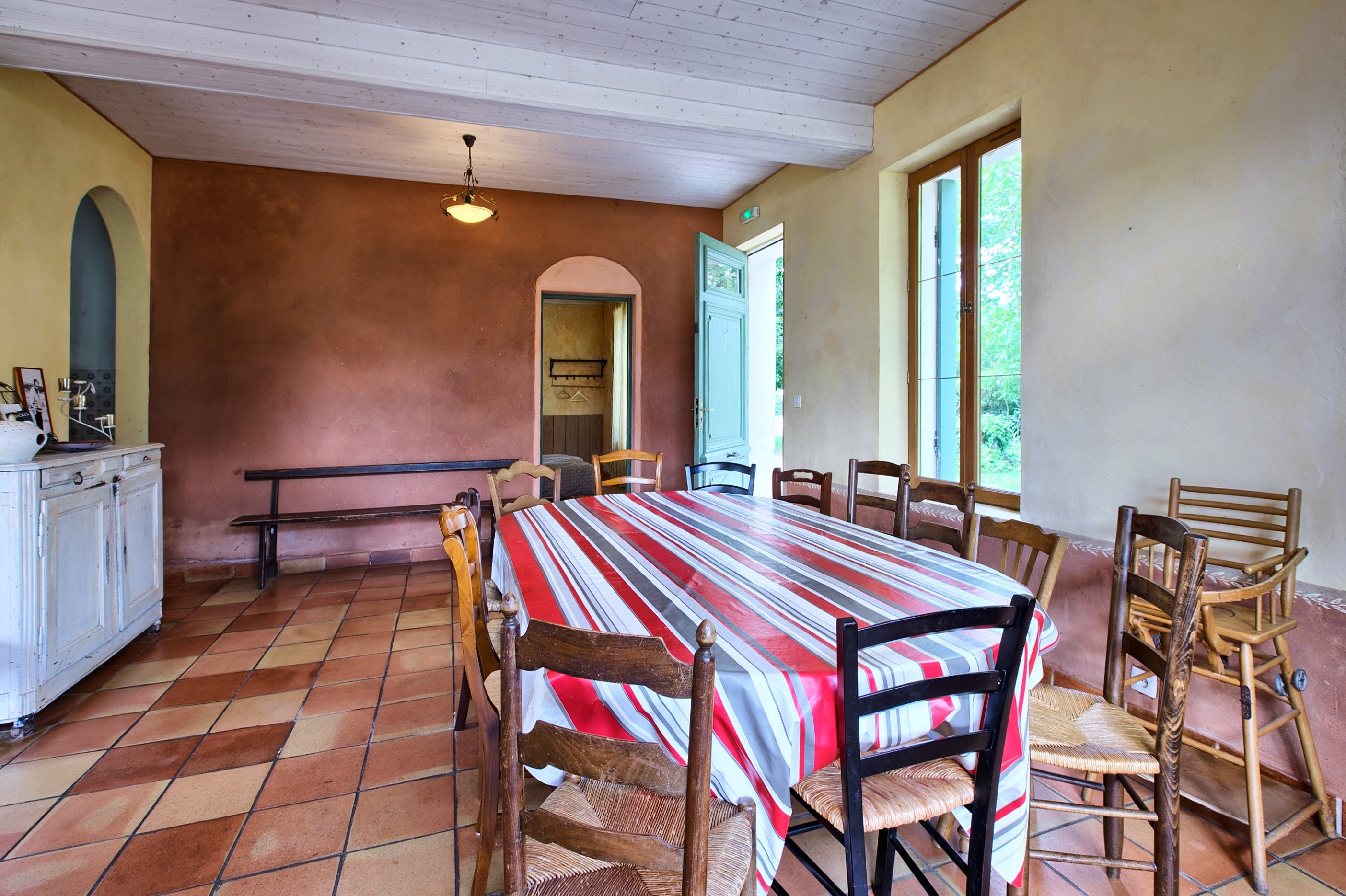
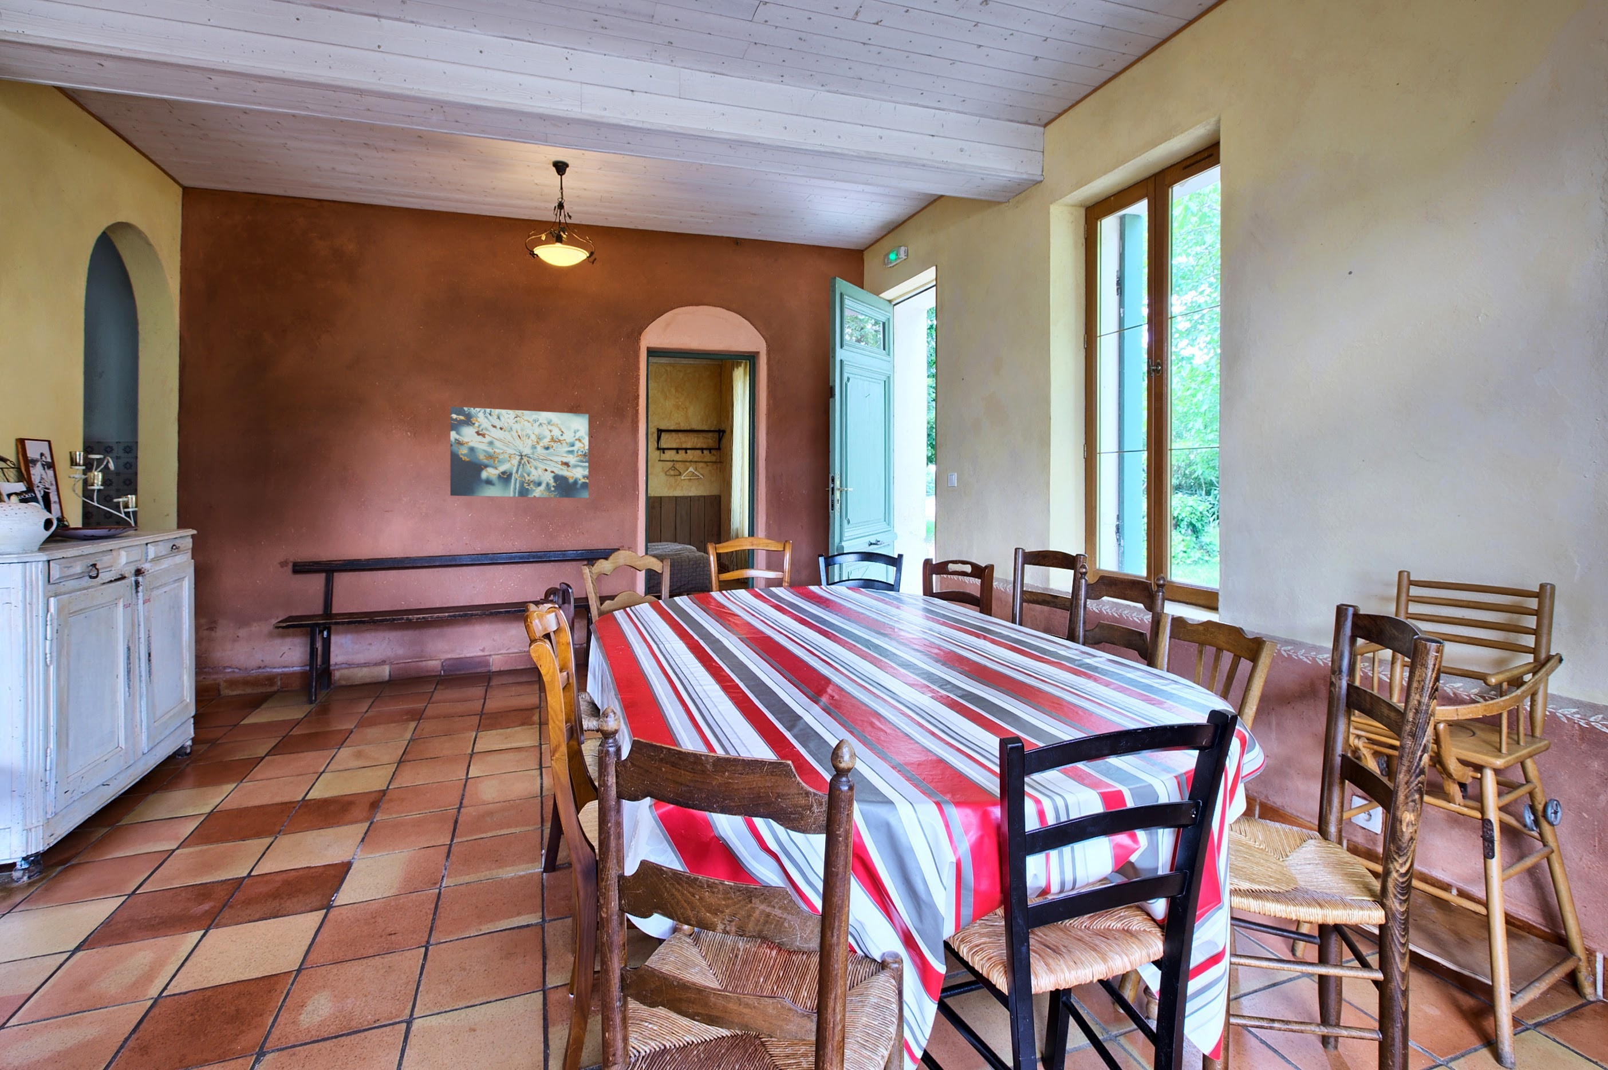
+ wall art (521, 454)
